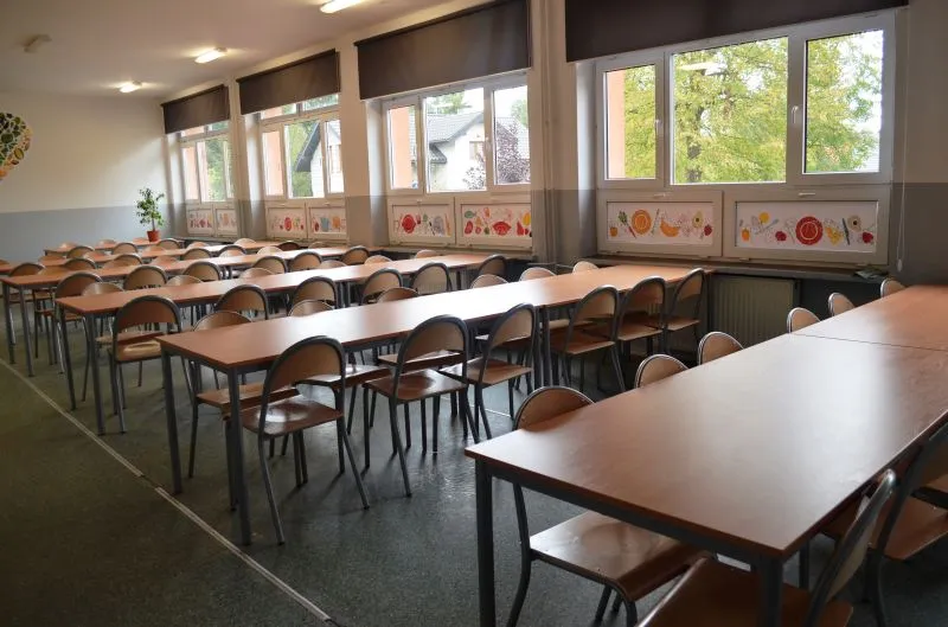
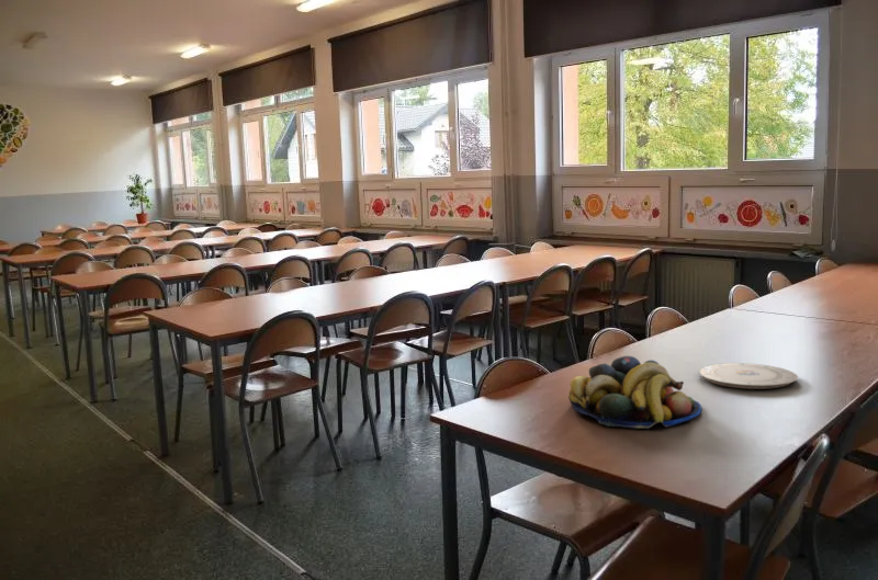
+ plate (746, 375)
+ fruit bowl (635, 385)
